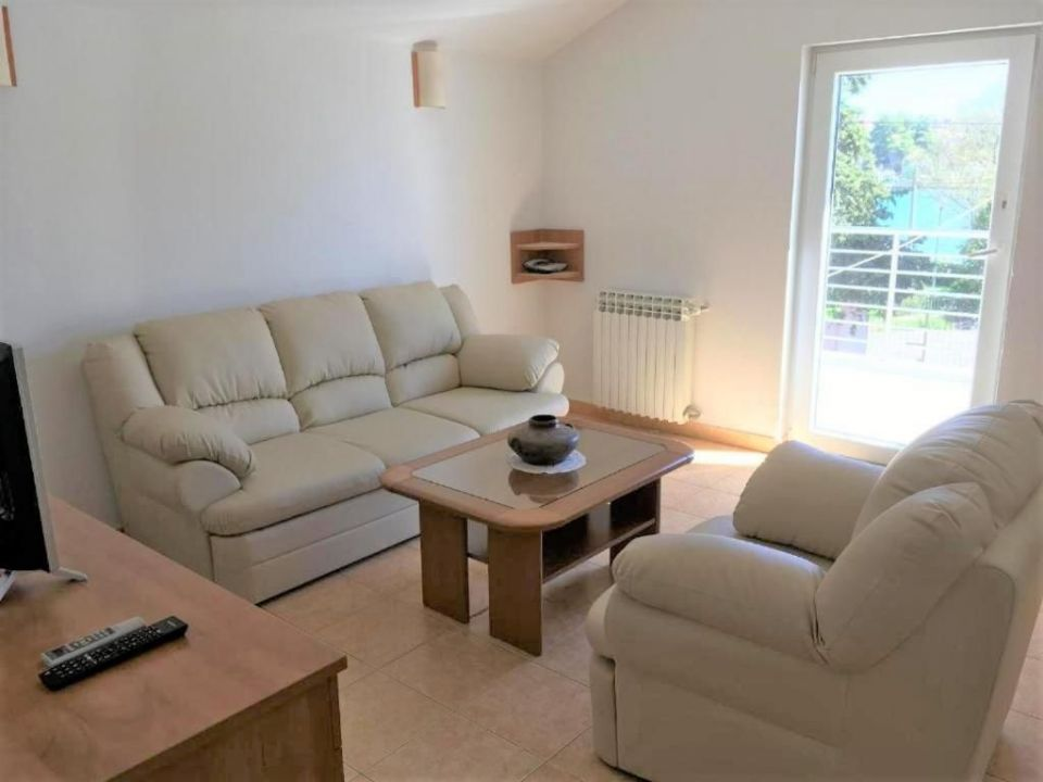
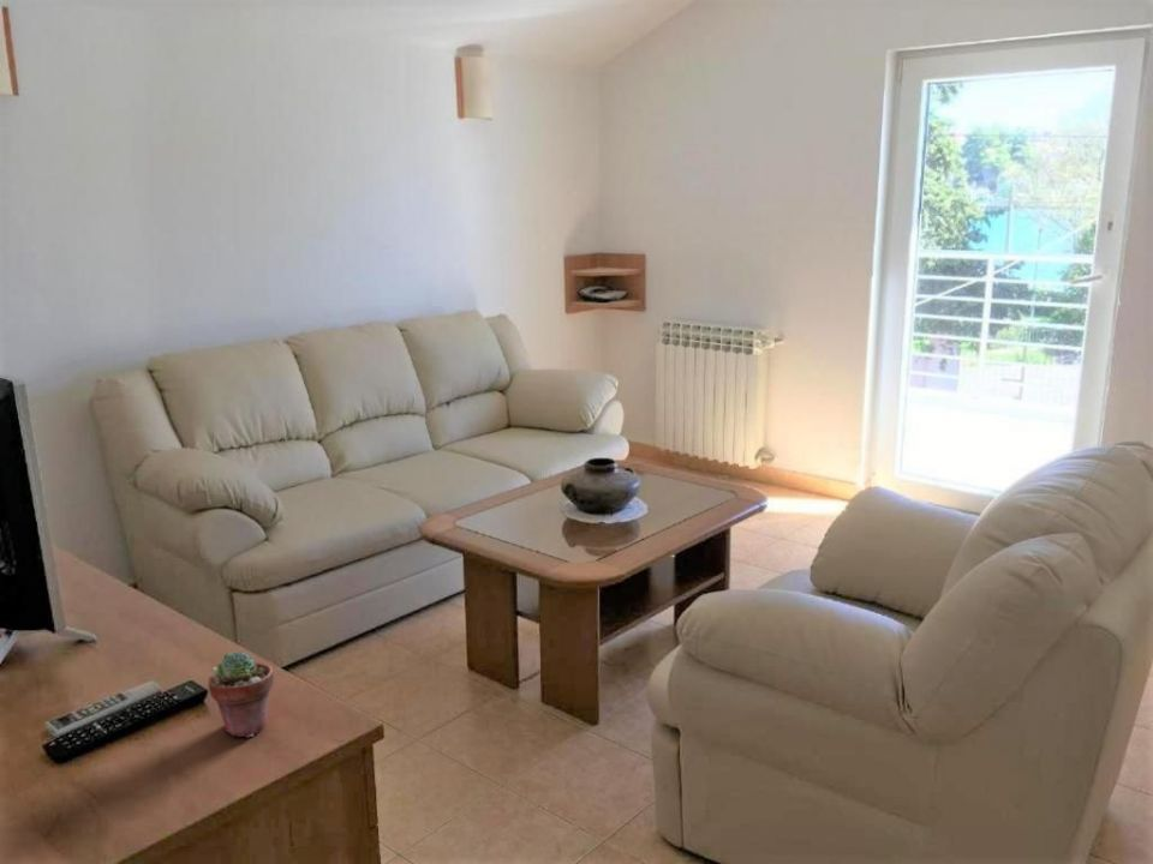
+ potted succulent (241, 689)
